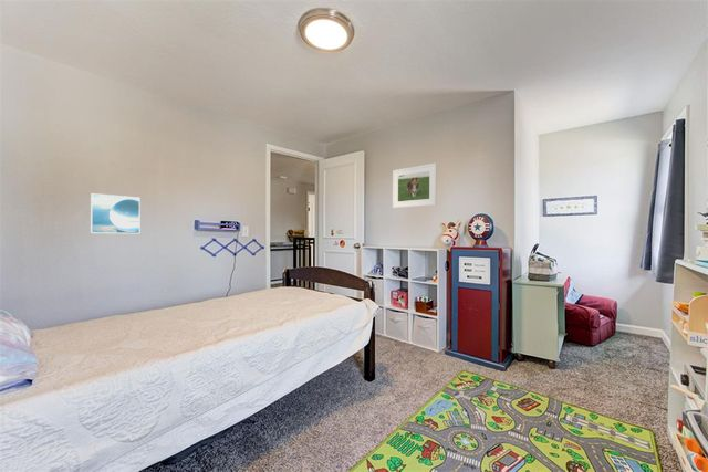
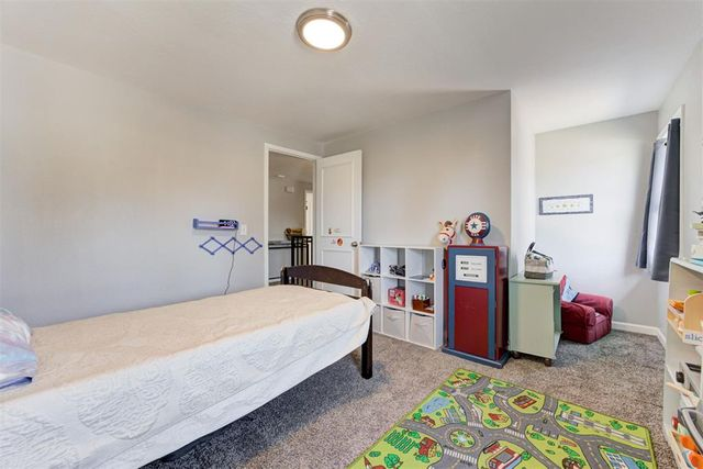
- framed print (413, 187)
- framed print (116, 214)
